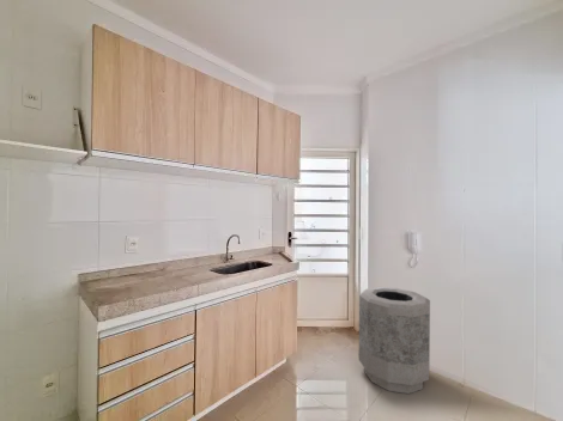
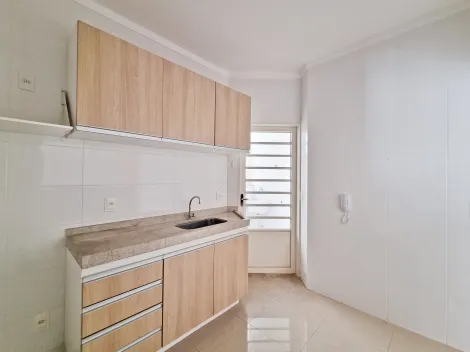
- trash can (393, 334)
